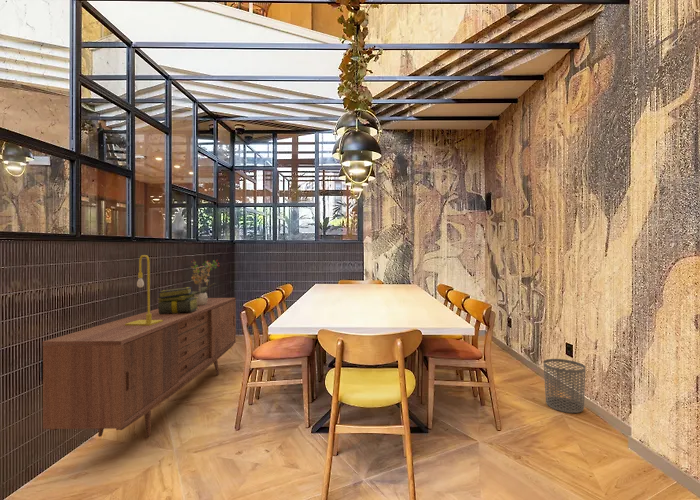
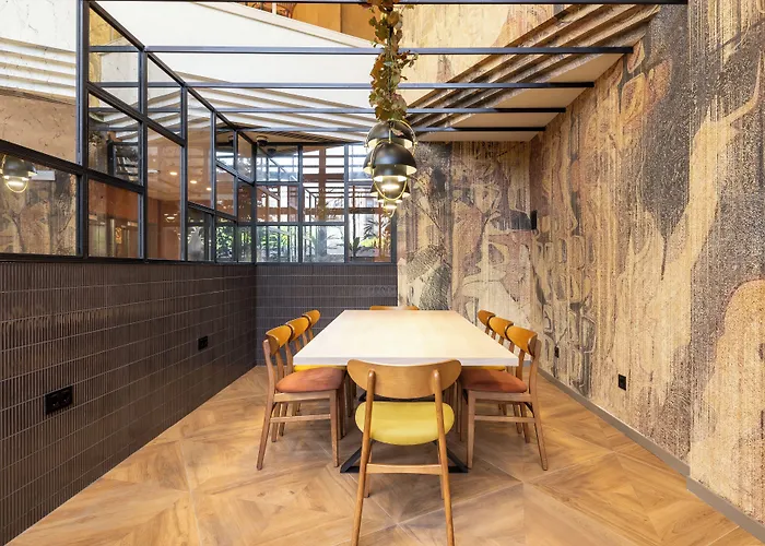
- waste bin (564, 385)
- potted plant (201, 282)
- stack of books (177, 299)
- table lamp (142, 286)
- sideboard (170, 355)
